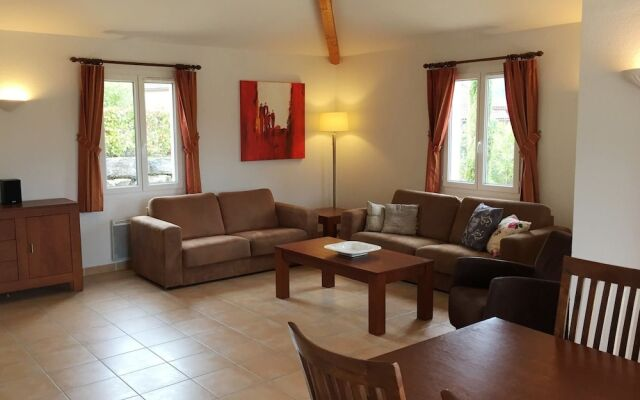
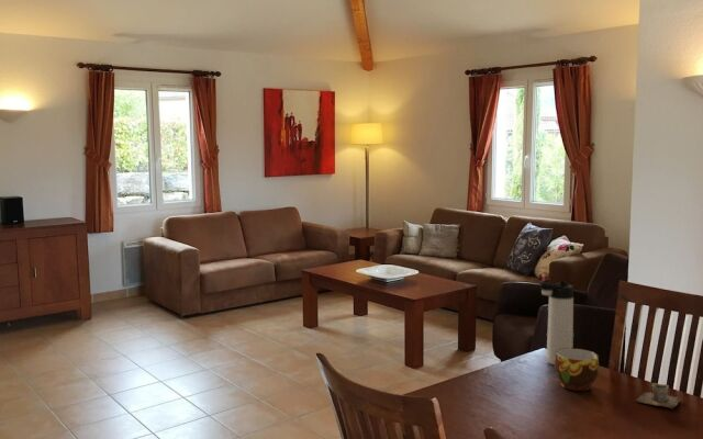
+ cup (658, 393)
+ thermos bottle (555, 323)
+ cup (574, 369)
